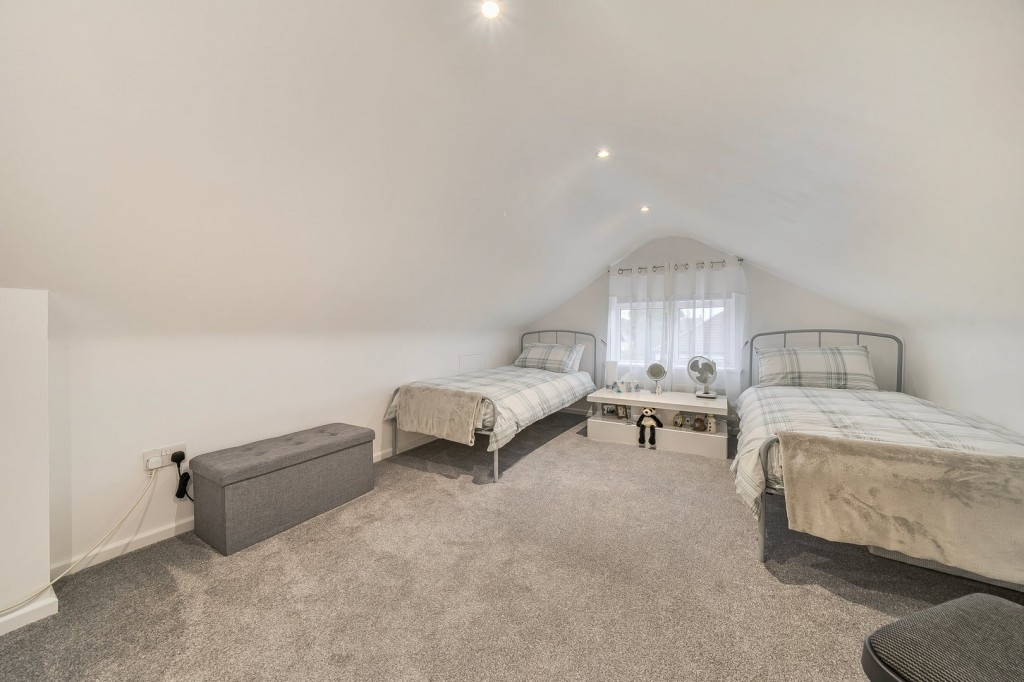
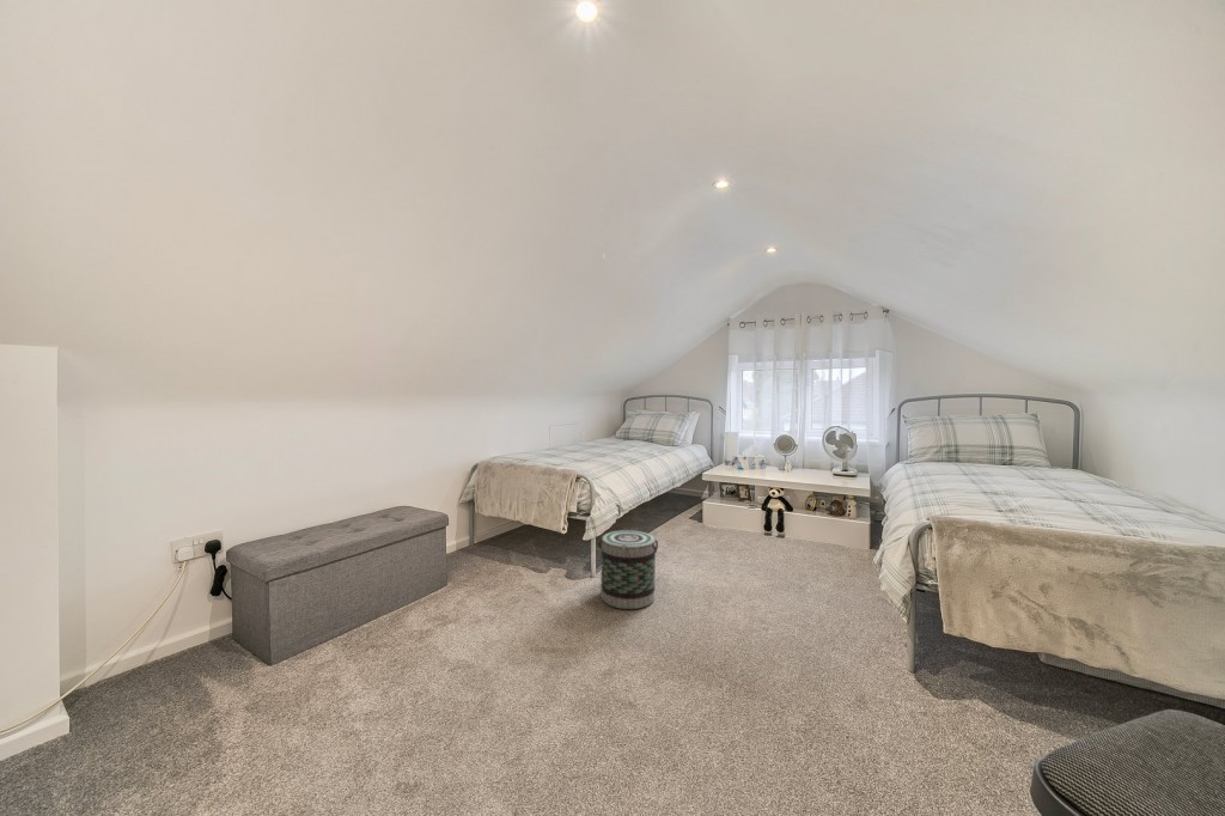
+ basket (627, 566)
